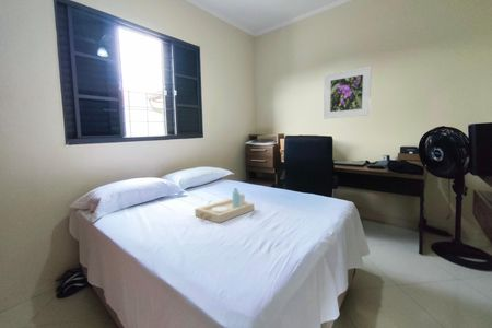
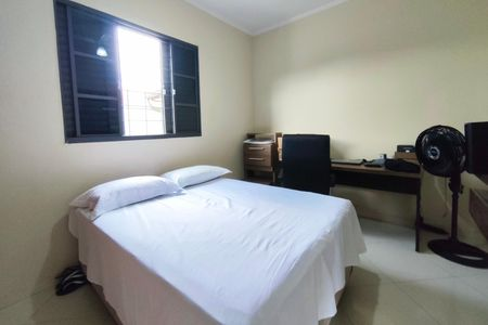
- serving tray (225, 200)
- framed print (345, 94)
